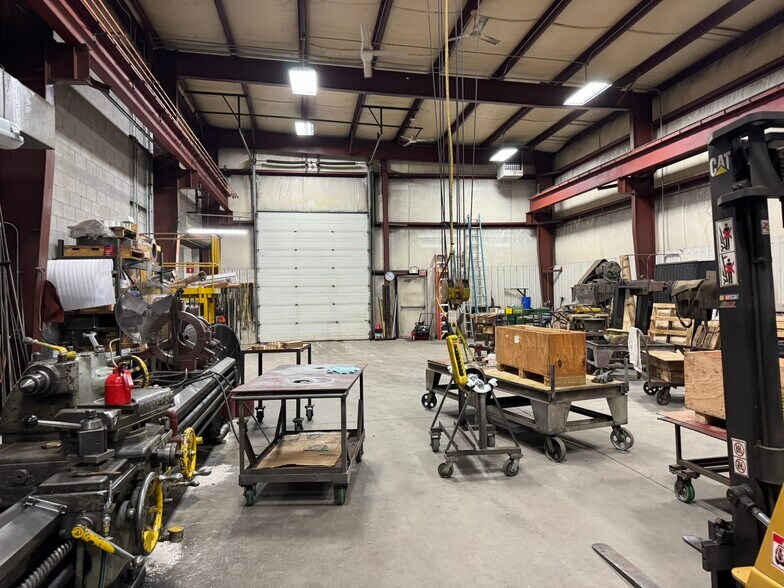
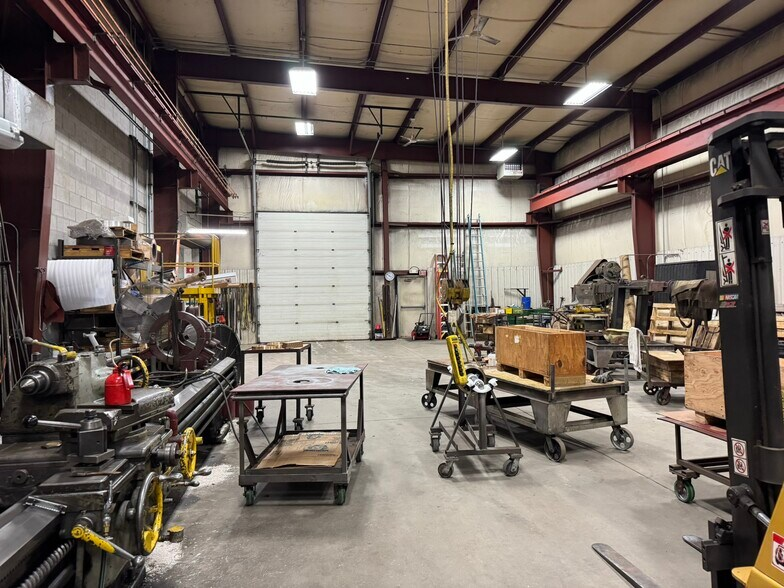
- electric fan (366, 45)
